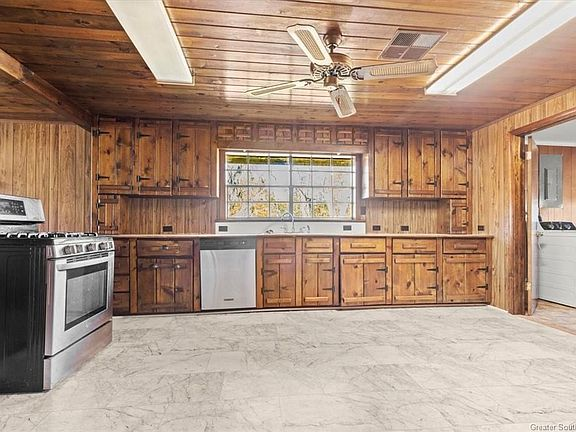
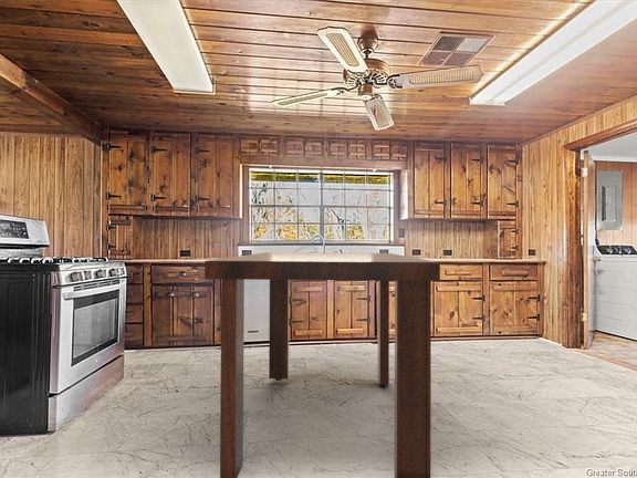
+ dining table (288, 335)
